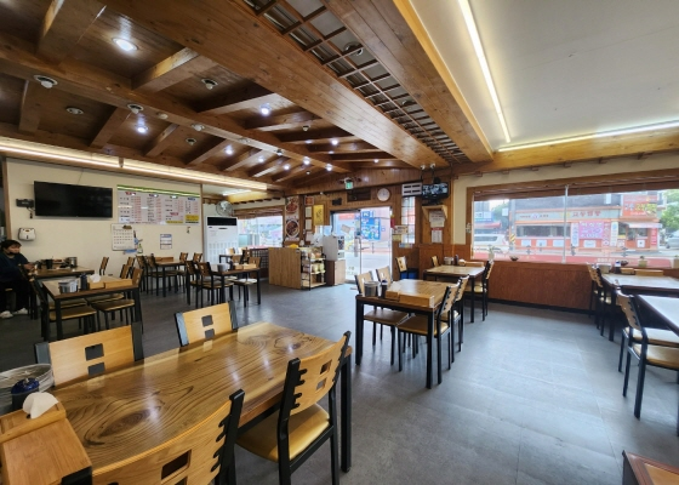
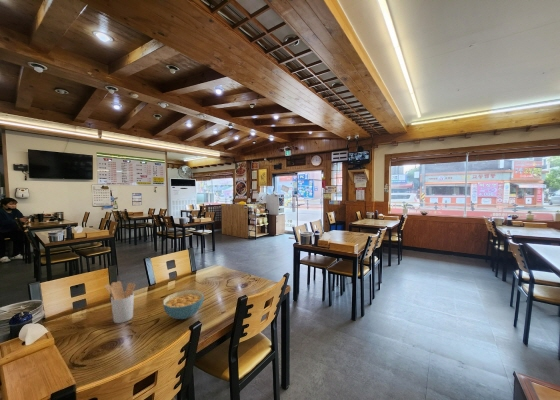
+ cereal bowl (184, 307)
+ utensil holder (119, 300)
